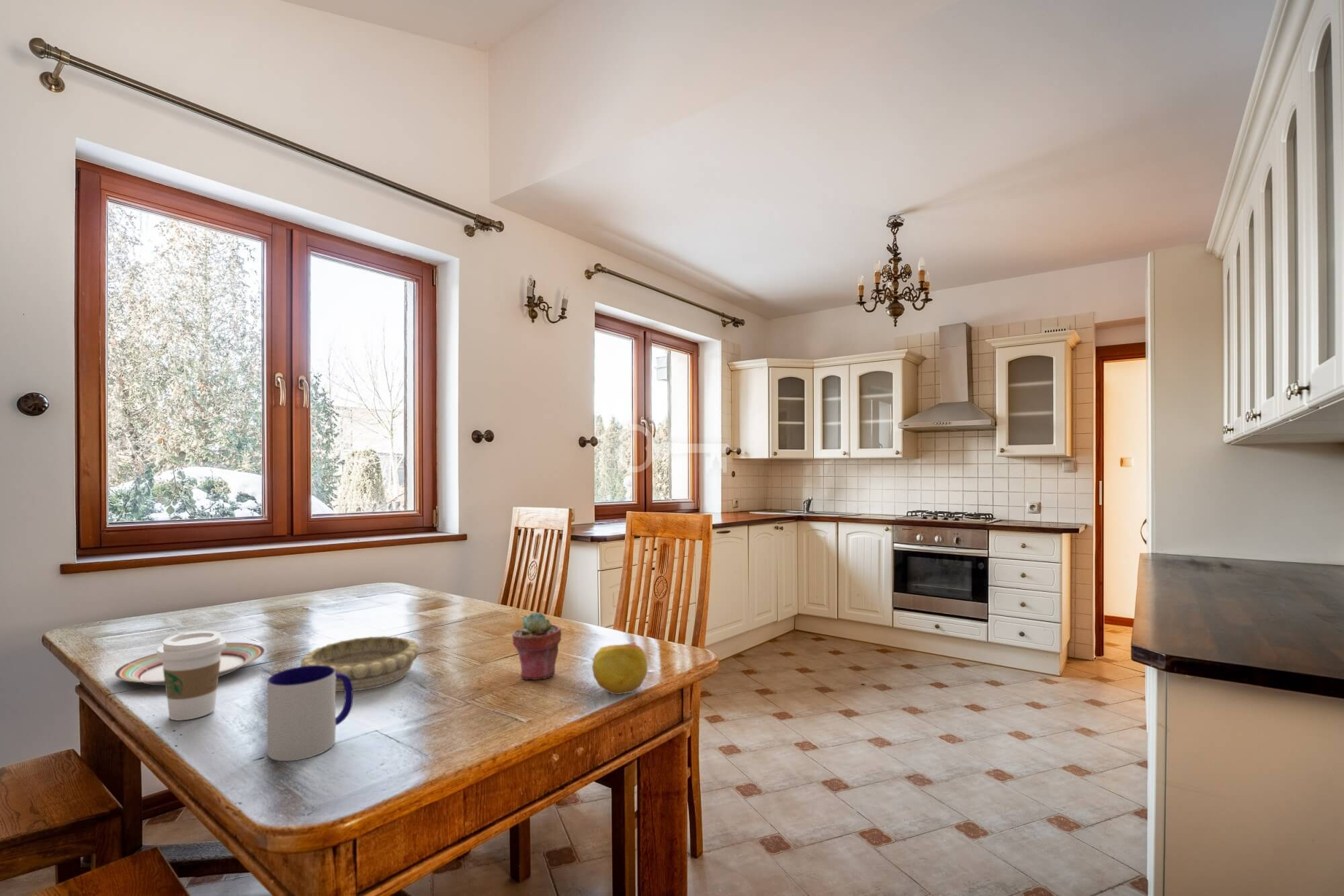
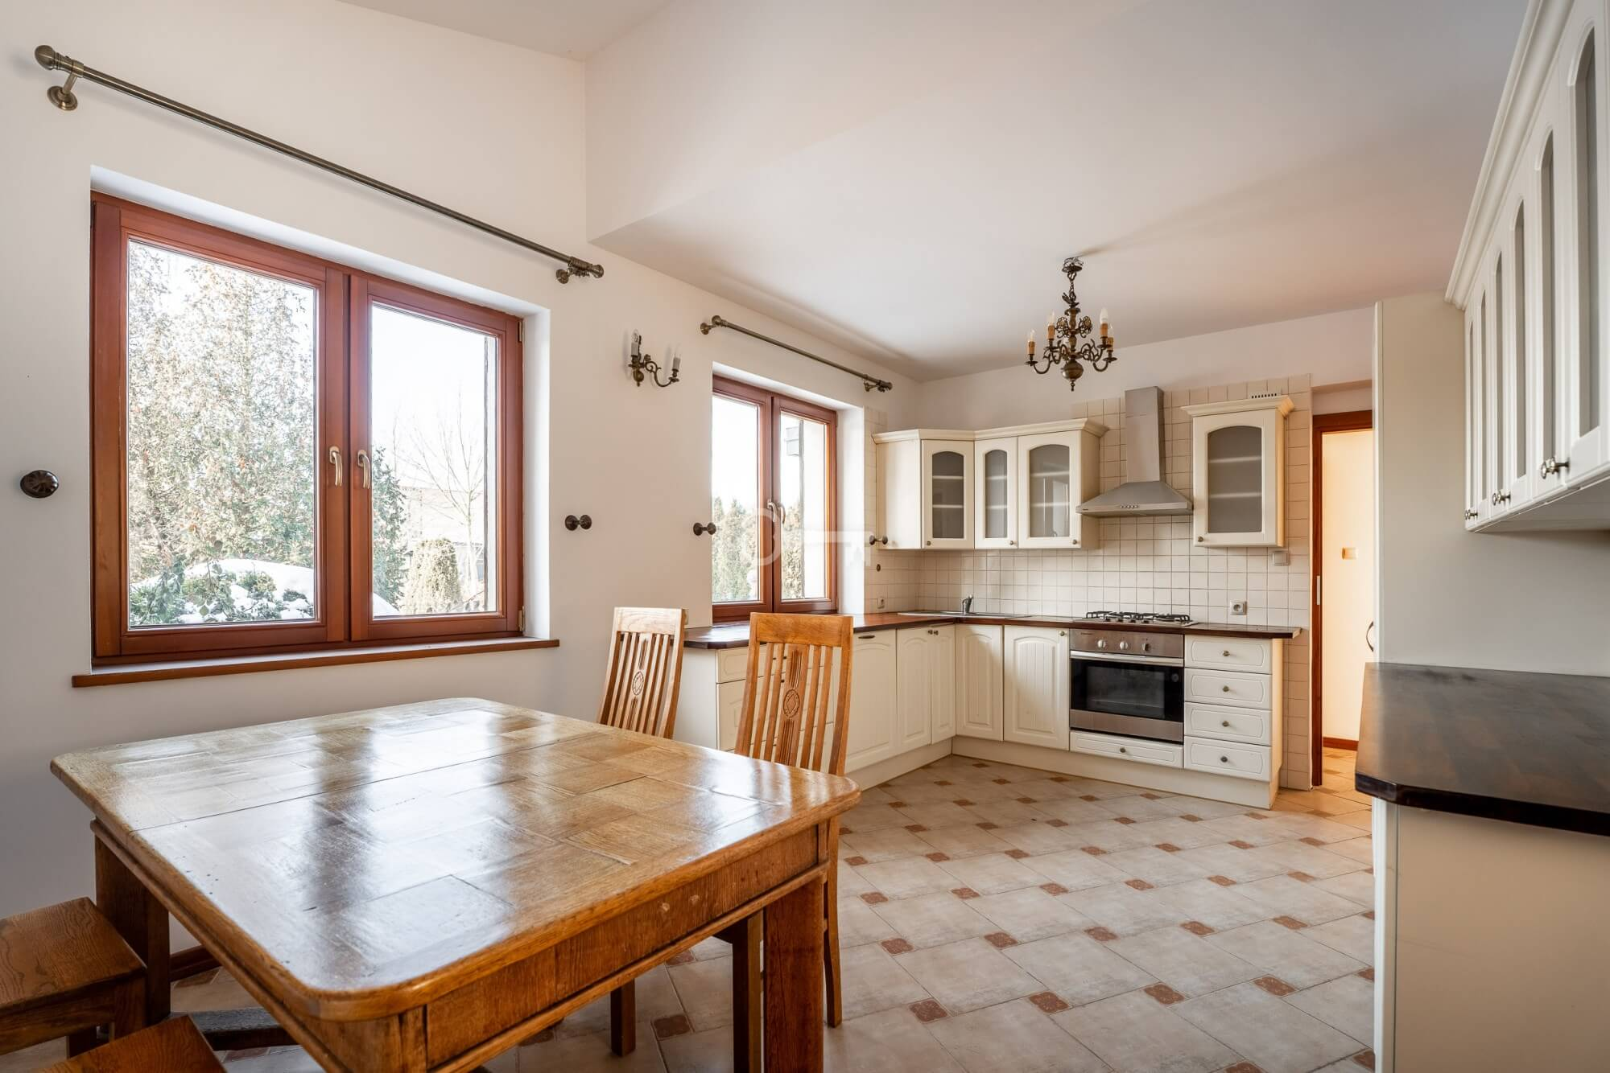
- mug (314, 707)
- apple (620, 666)
- decorative bowl (362, 662)
- potted succulent (537, 643)
- plate (219, 669)
- coffee cup (192, 674)
